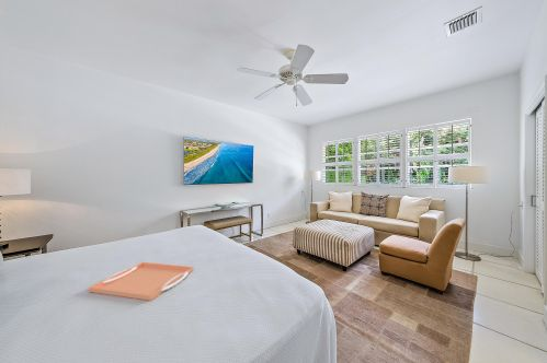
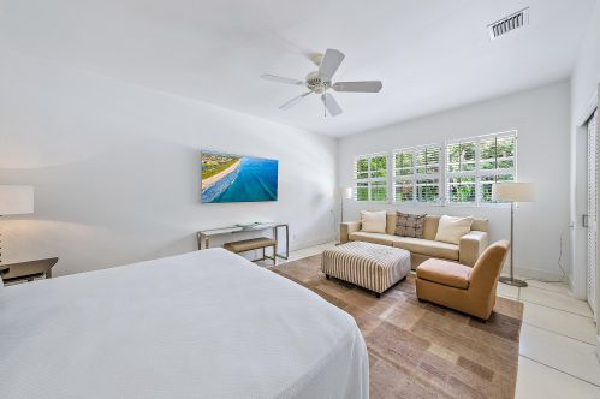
- serving tray (146, 278)
